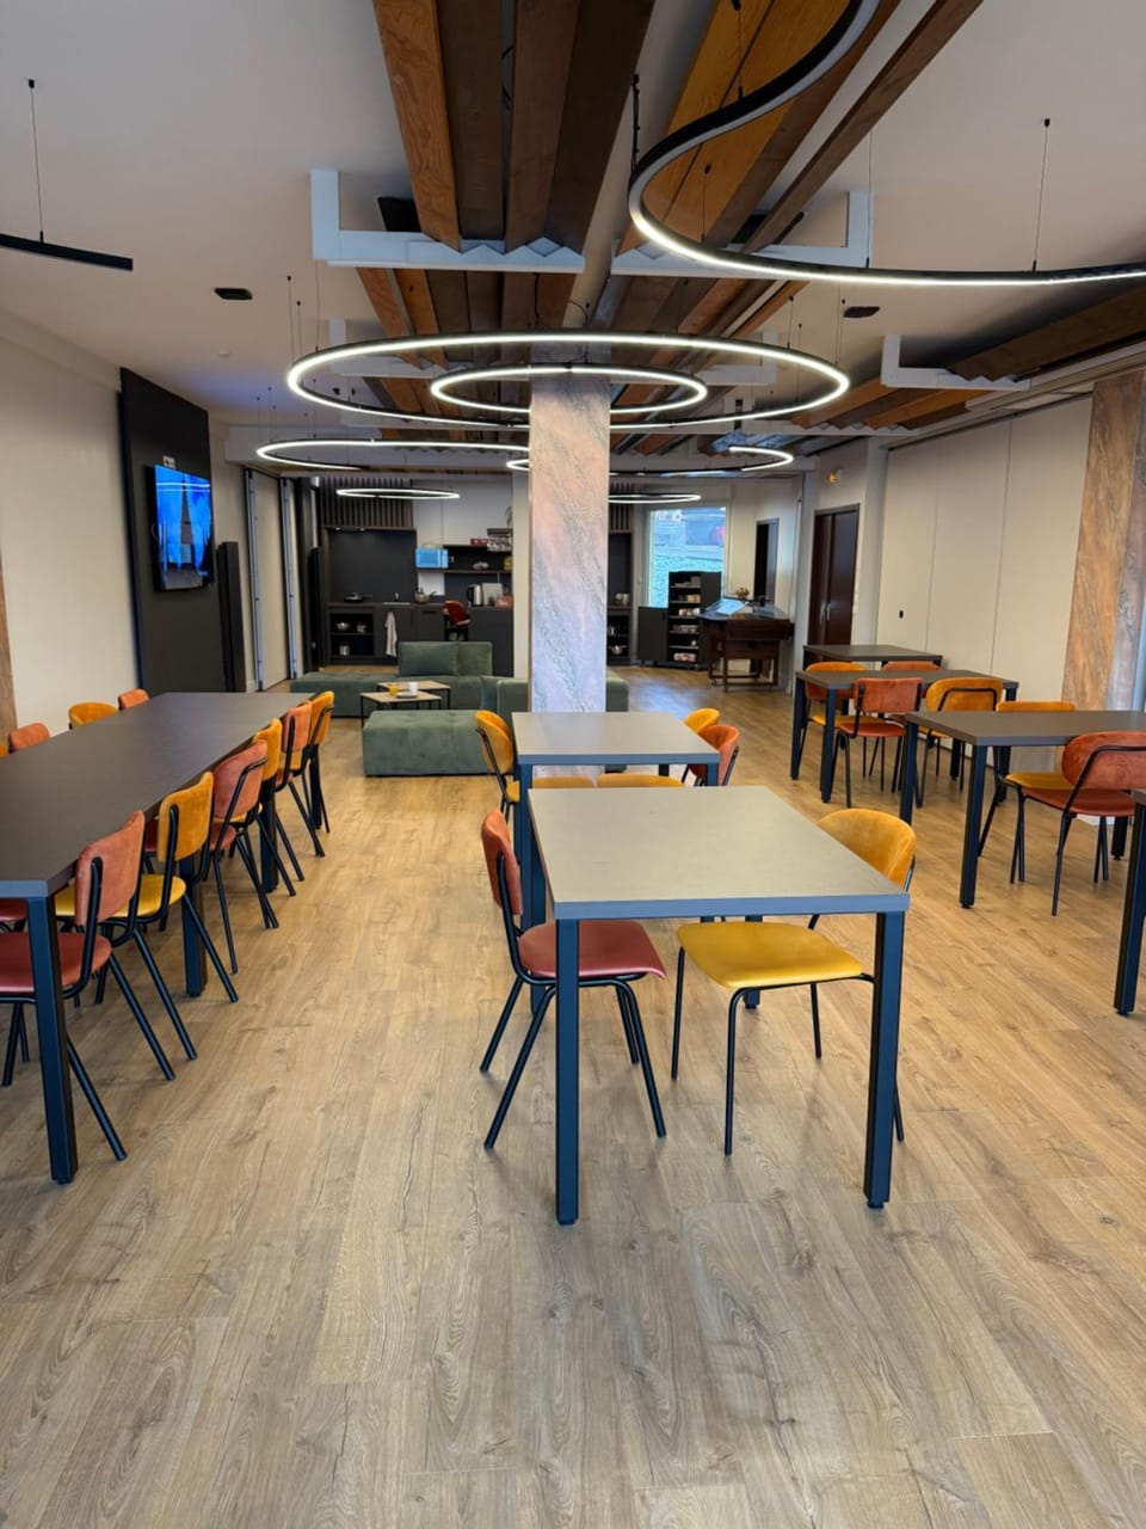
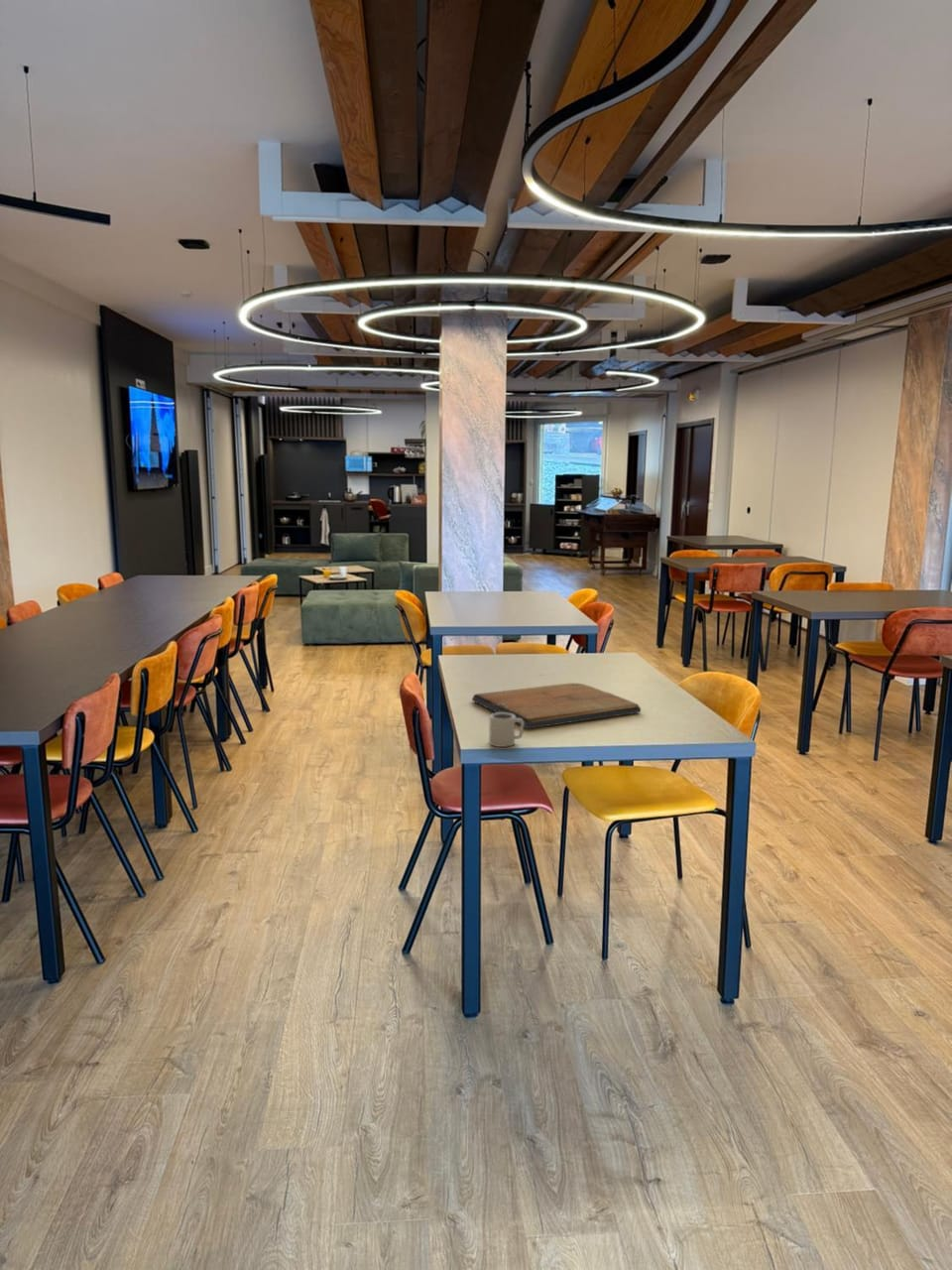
+ religious icon (554, 701)
+ cup (506, 729)
